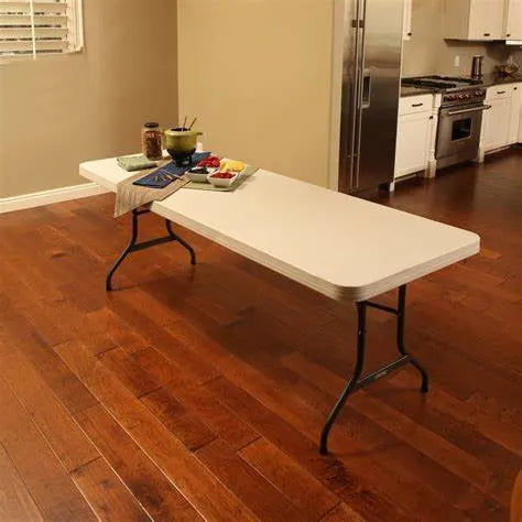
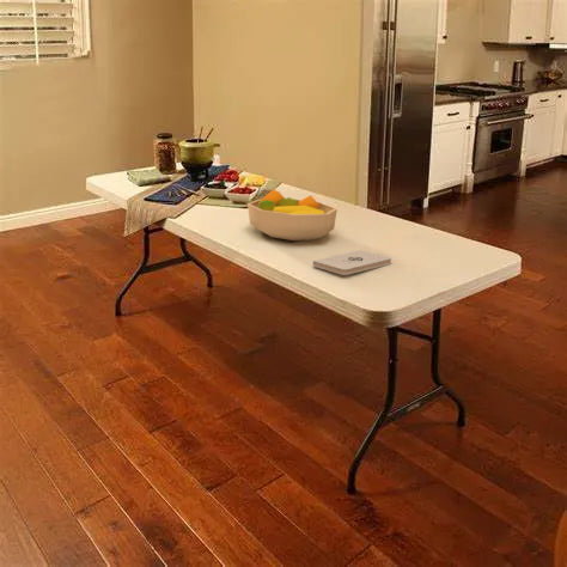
+ fruit bowl (291, 213)
+ notepad (353, 262)
